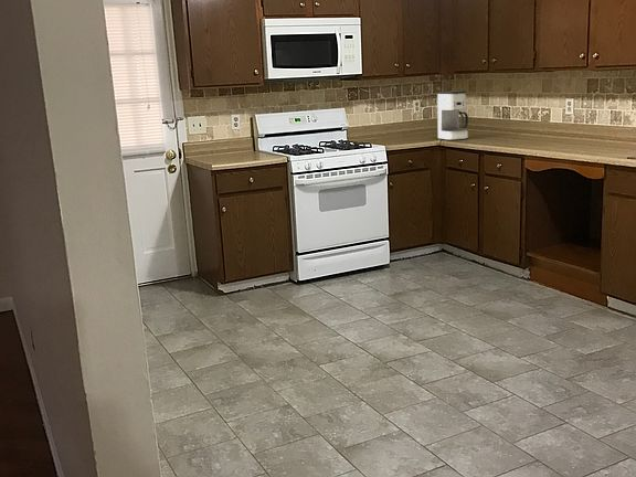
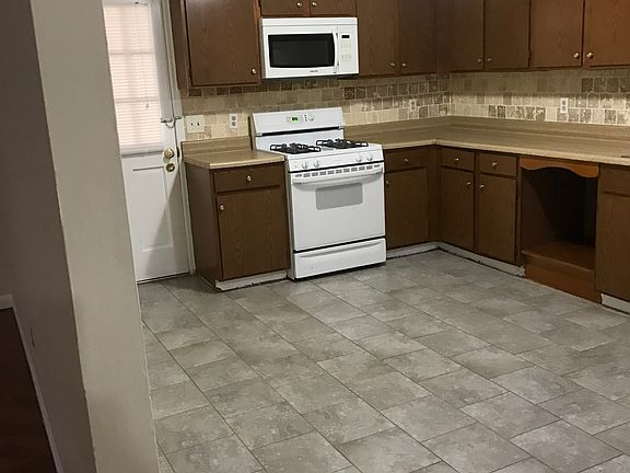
- coffee maker (455, 115)
